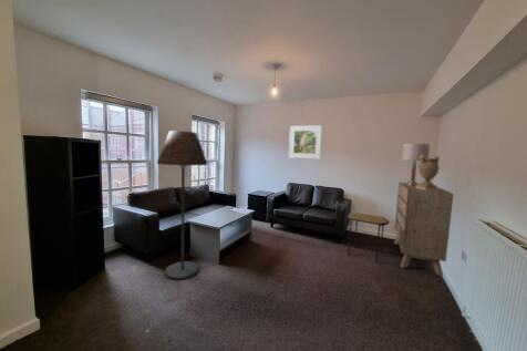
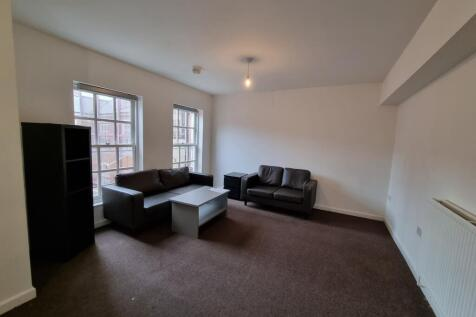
- floor lamp (183, 203)
- side table (355, 235)
- dresser (417, 221)
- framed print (304, 142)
- lamp (414, 164)
- decorative urn (427, 172)
